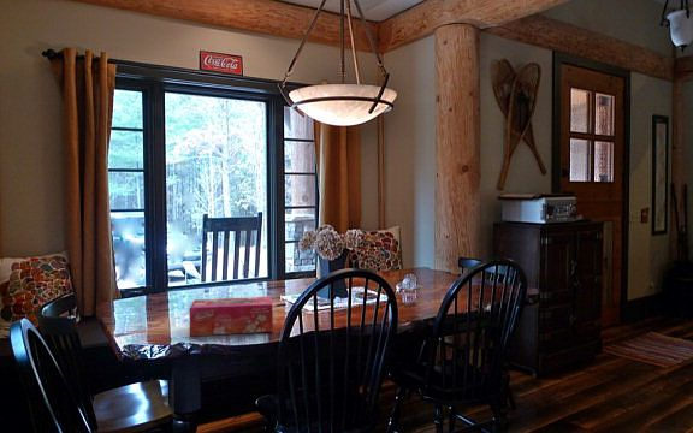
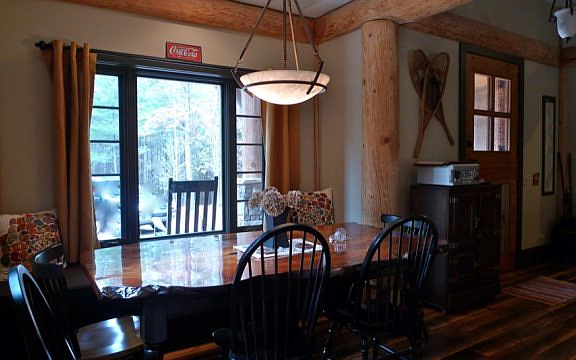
- tissue box (232, 315)
